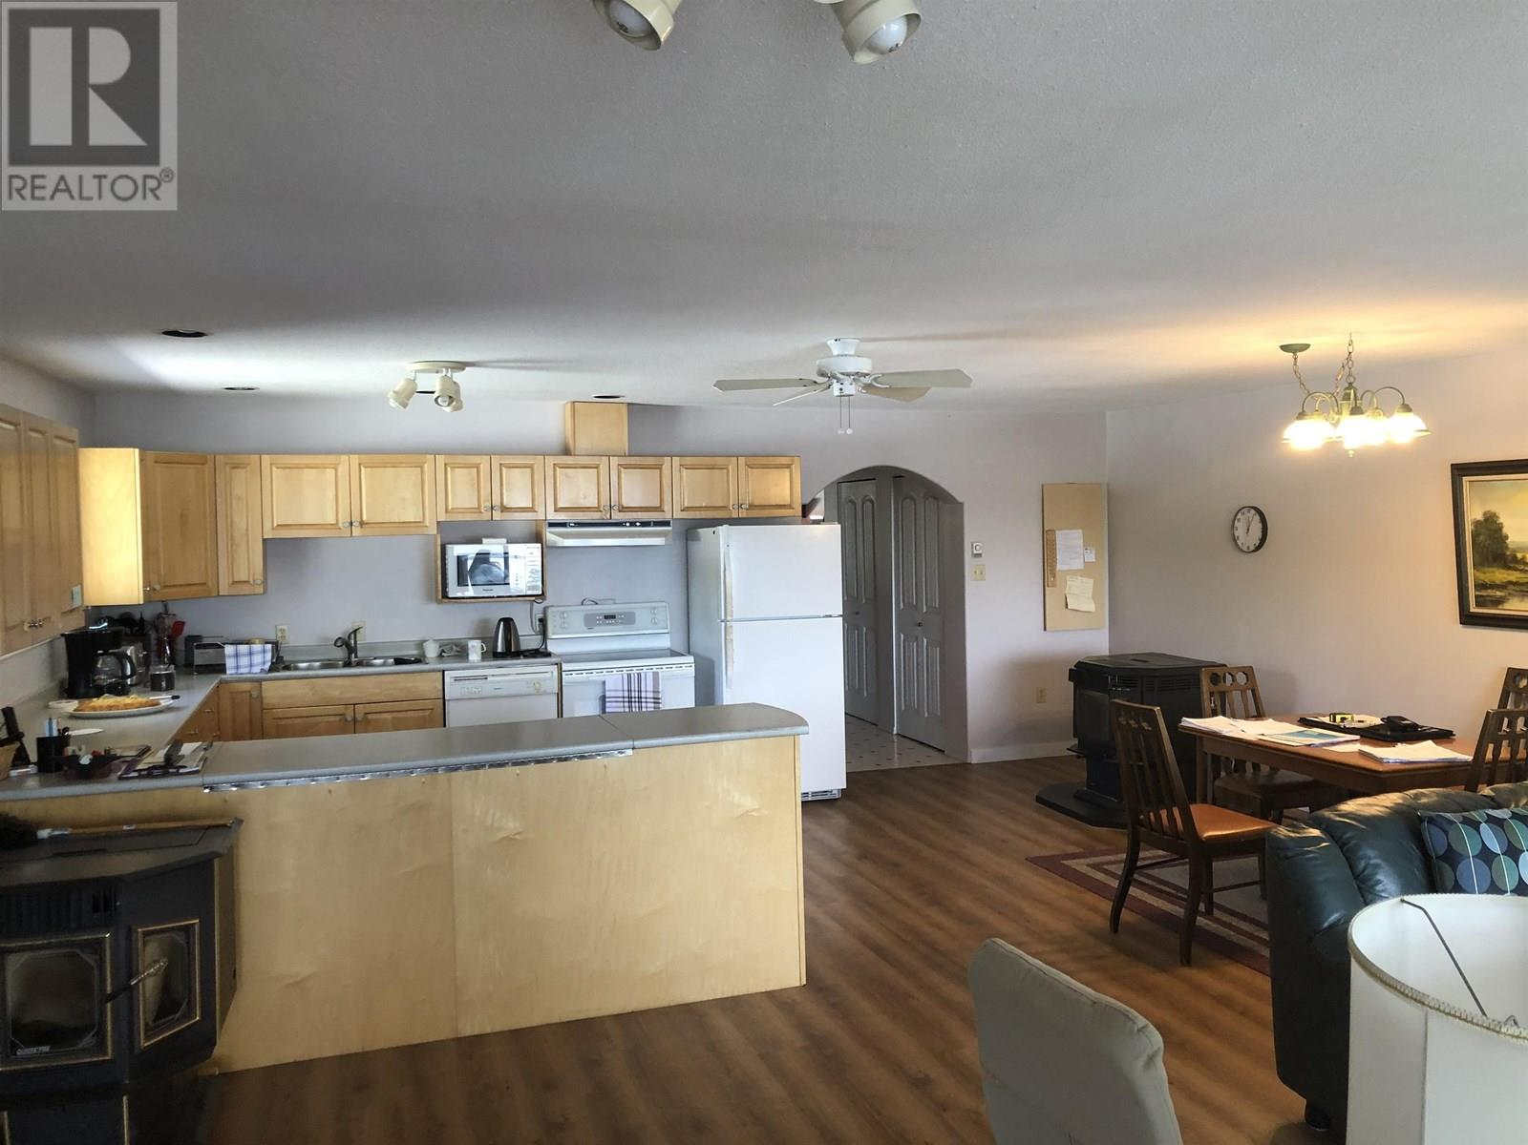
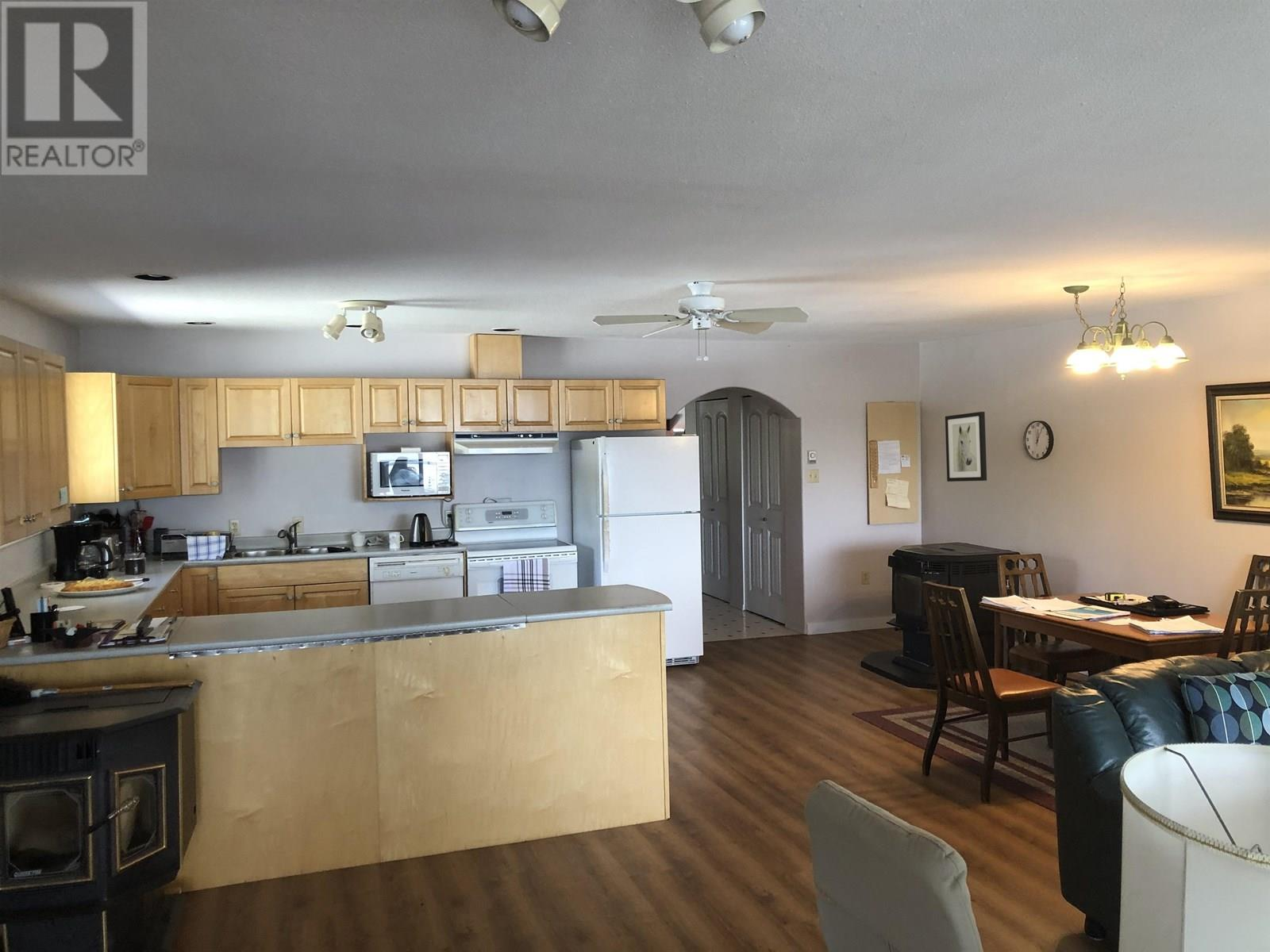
+ wall art (965, 447)
